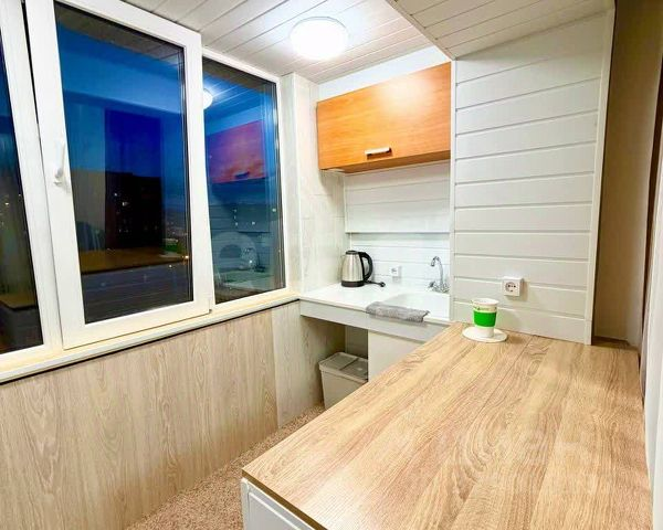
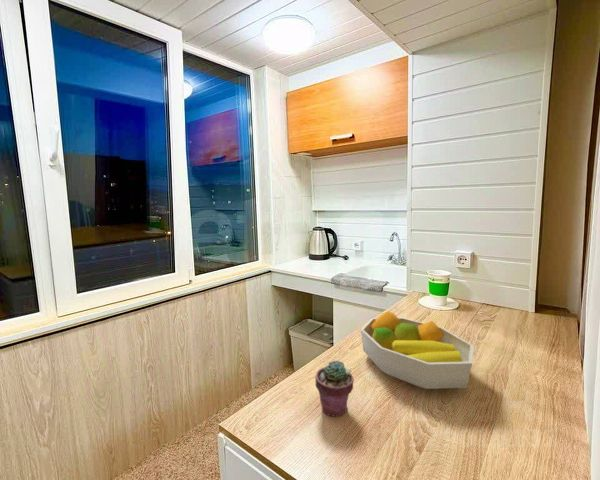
+ fruit bowl (413, 345)
+ potted succulent (334, 385)
